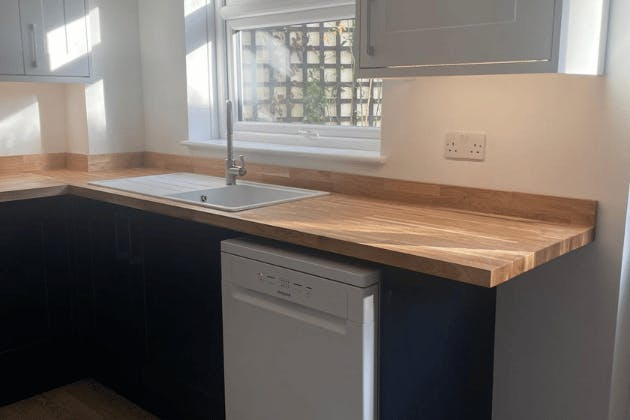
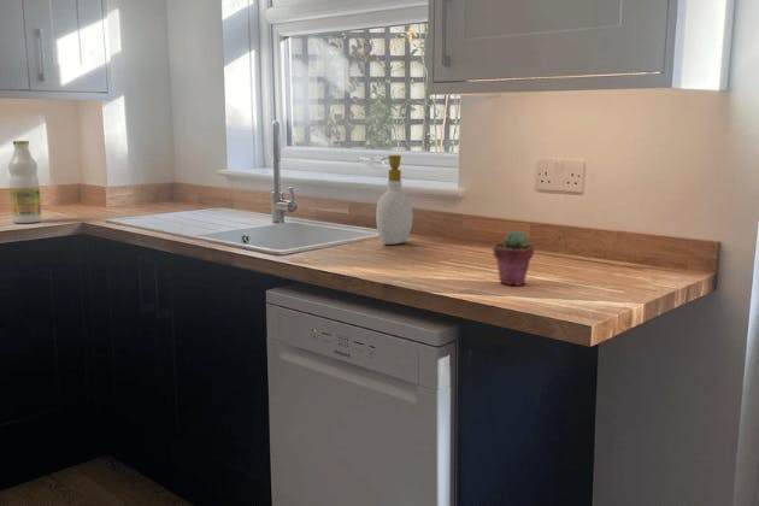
+ potted succulent (513, 255)
+ soap bottle (393, 199)
+ bottle (23, 181)
